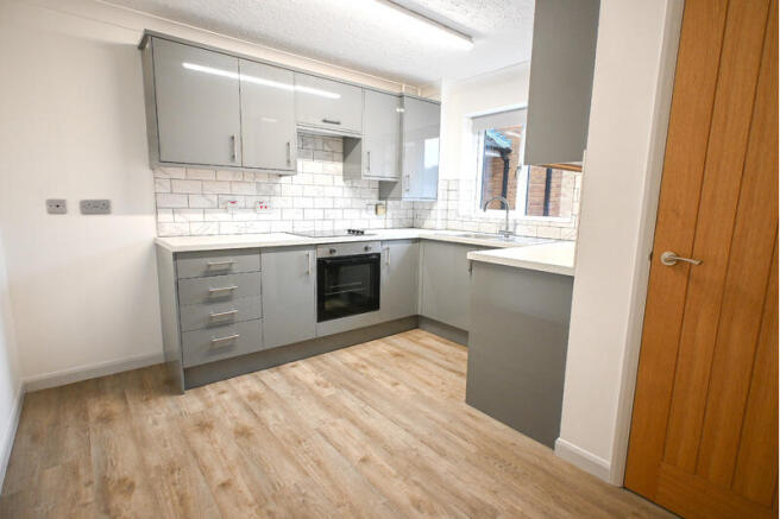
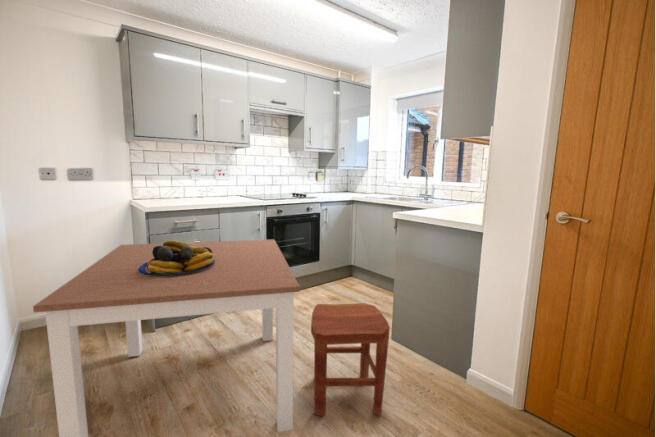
+ stool (346, 352)
+ fruit bowl (177, 253)
+ dining table (196, 314)
